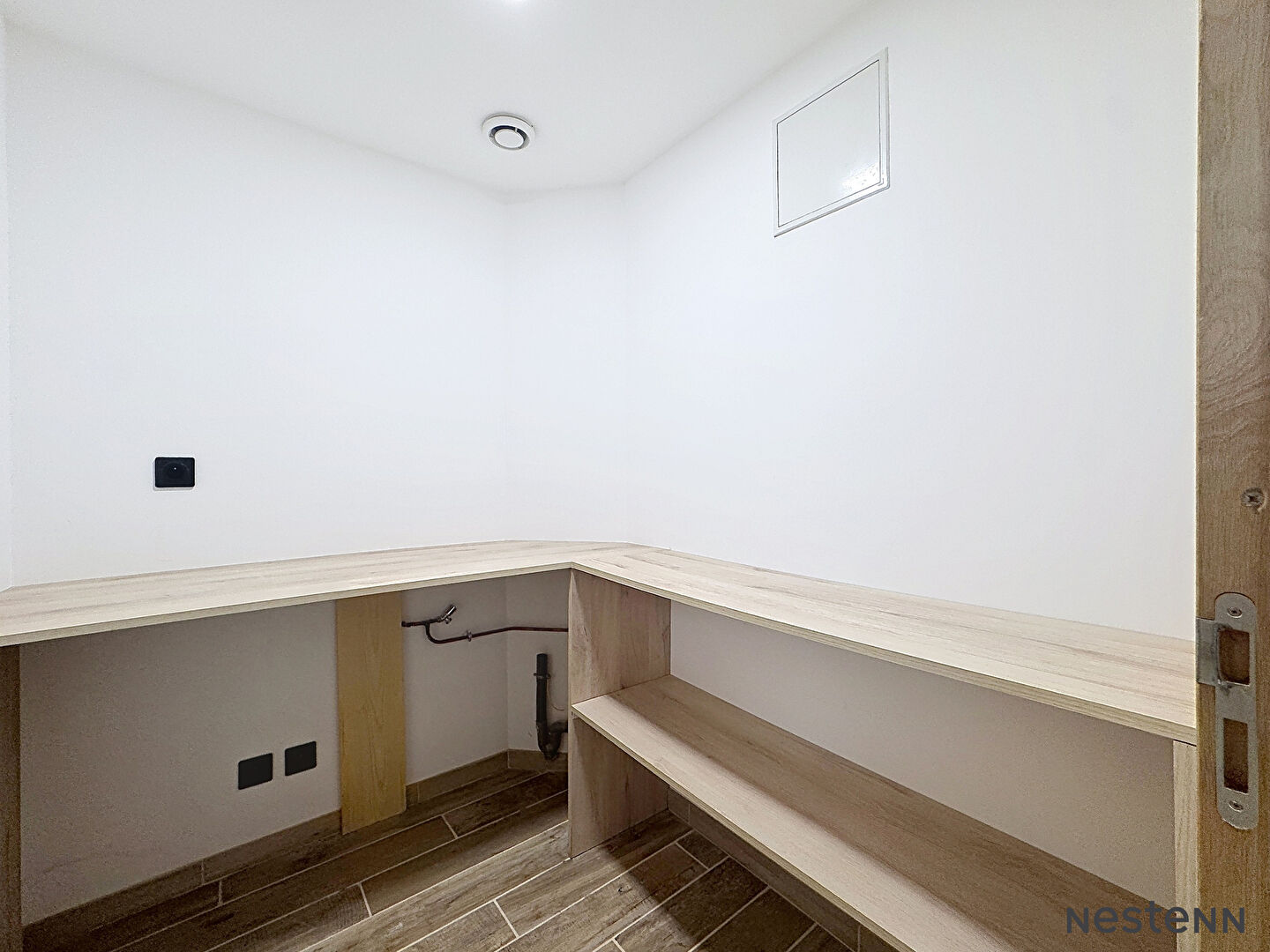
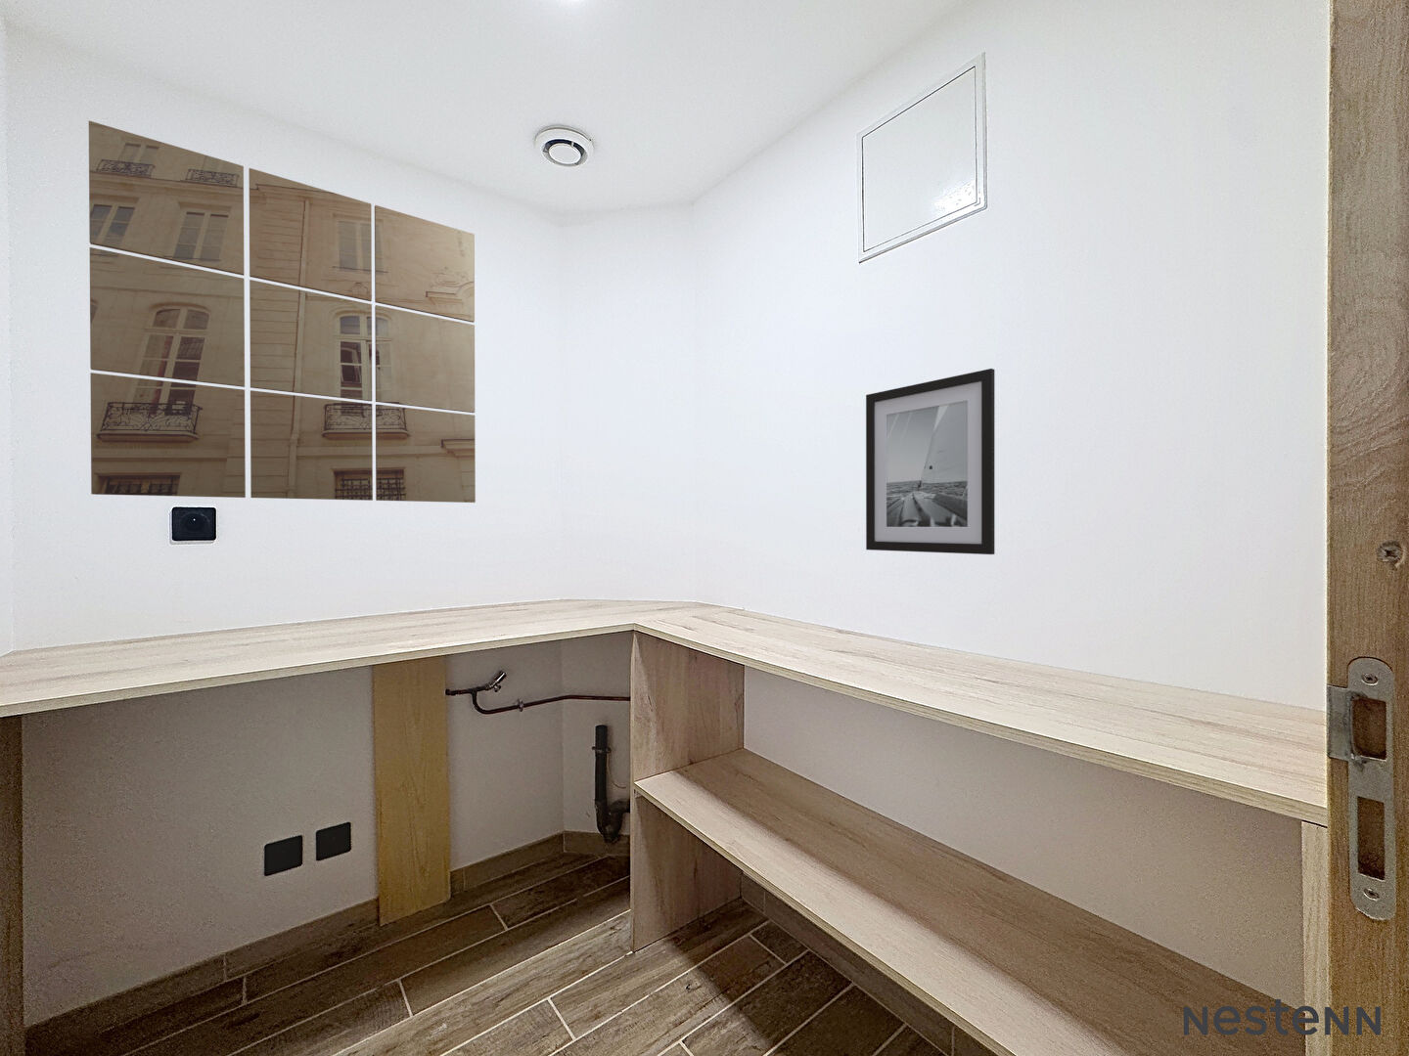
+ wall art (924, 467)
+ wall art (313, 343)
